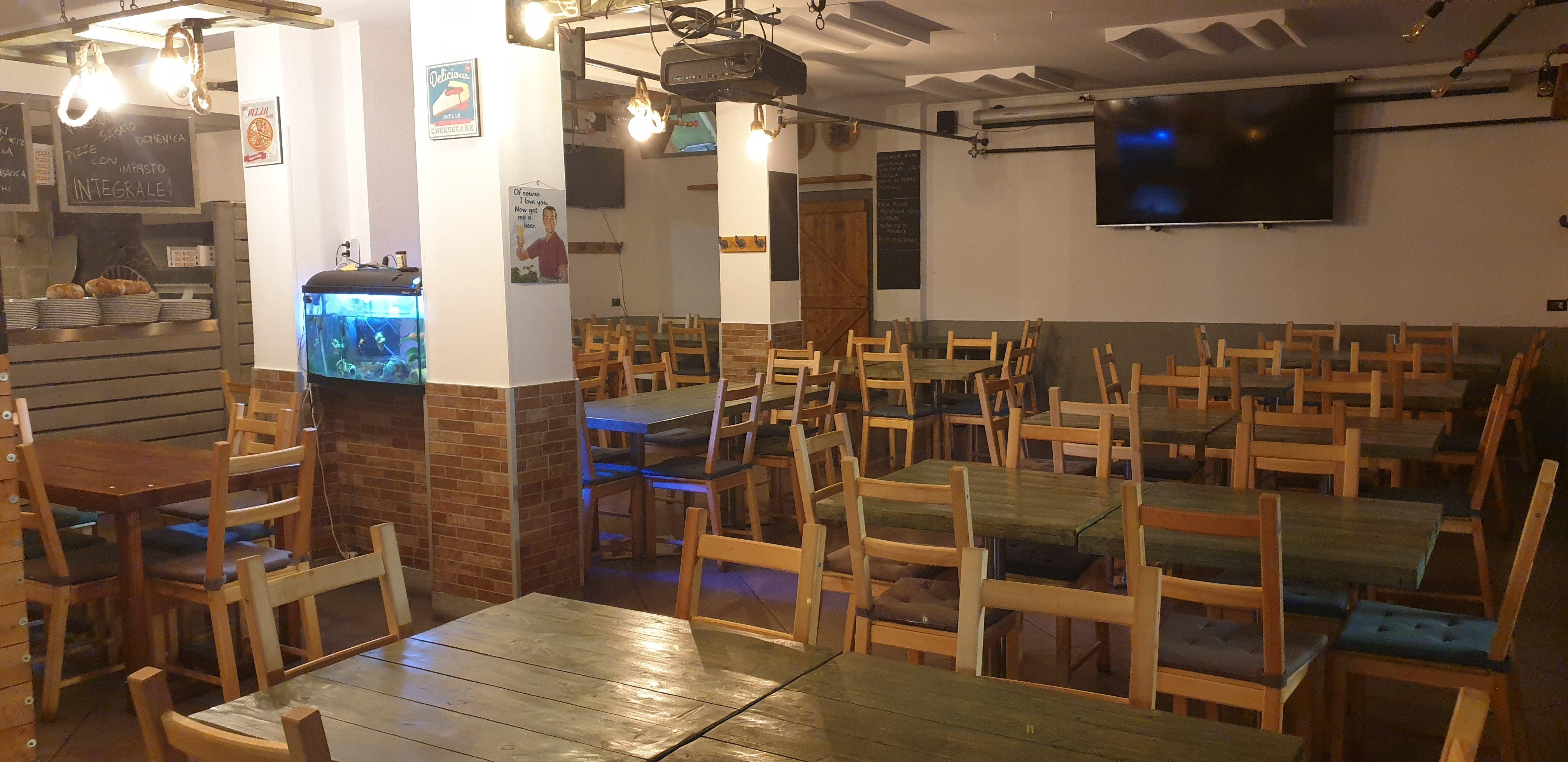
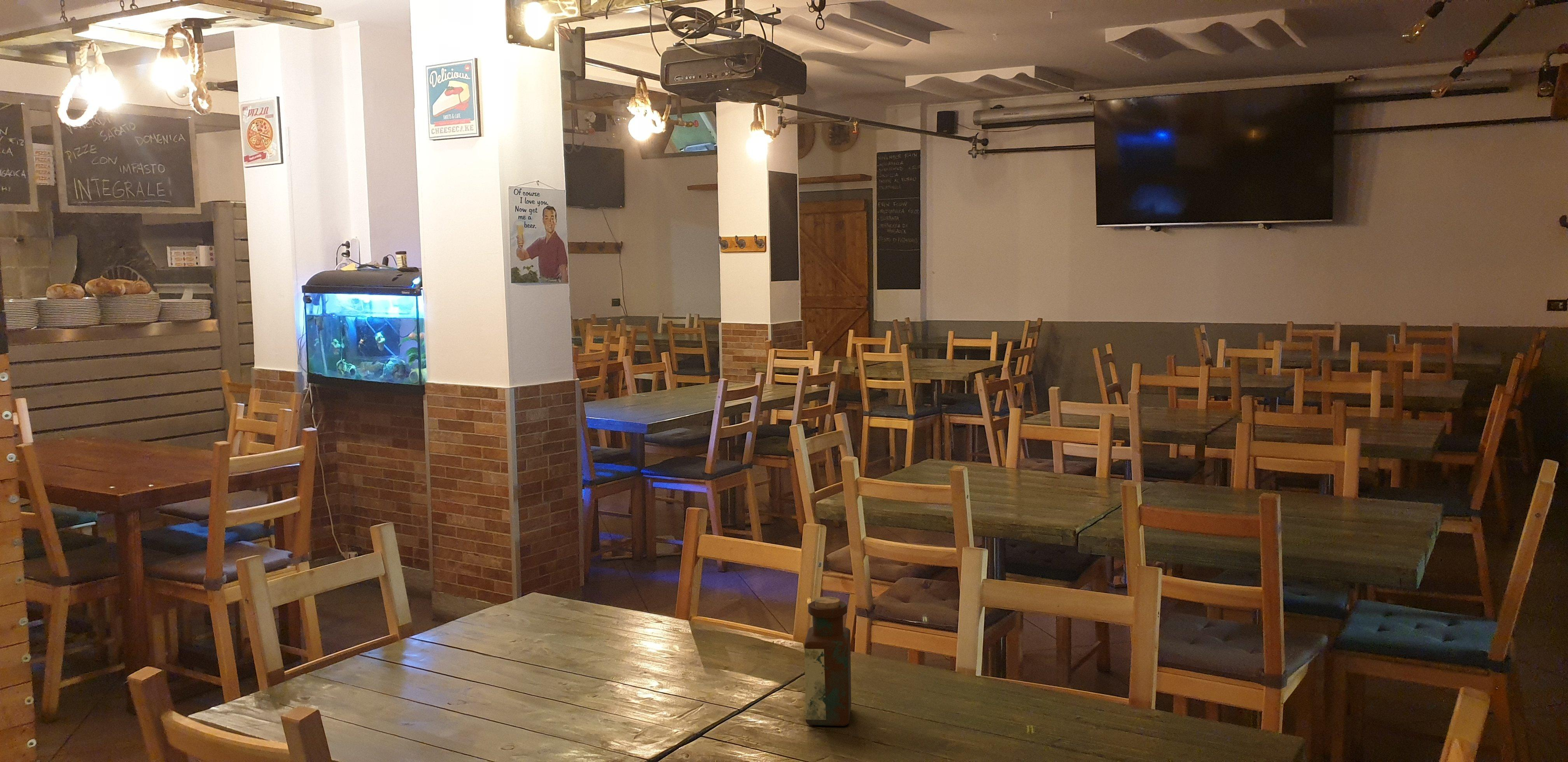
+ bottle (828, 658)
